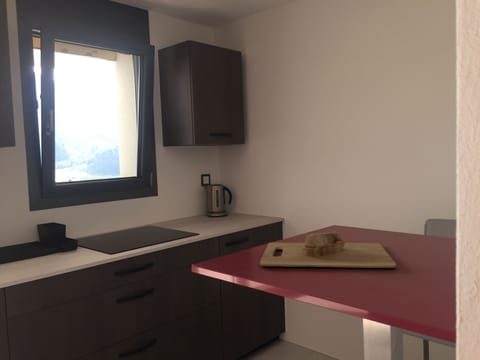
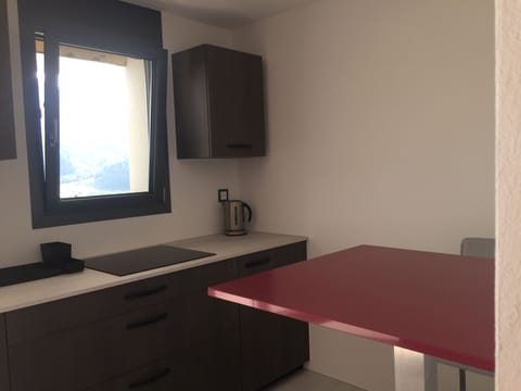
- cutting board (324, 243)
